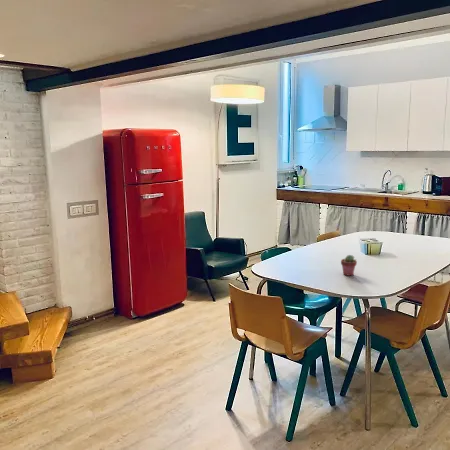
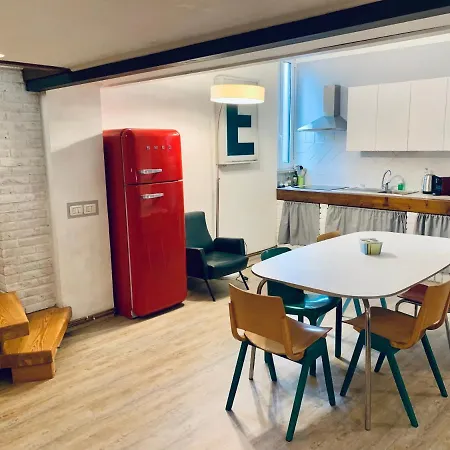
- potted succulent (348, 264)
